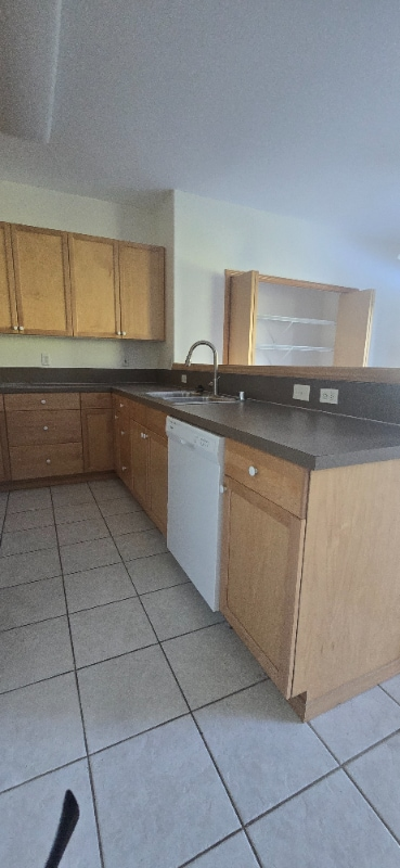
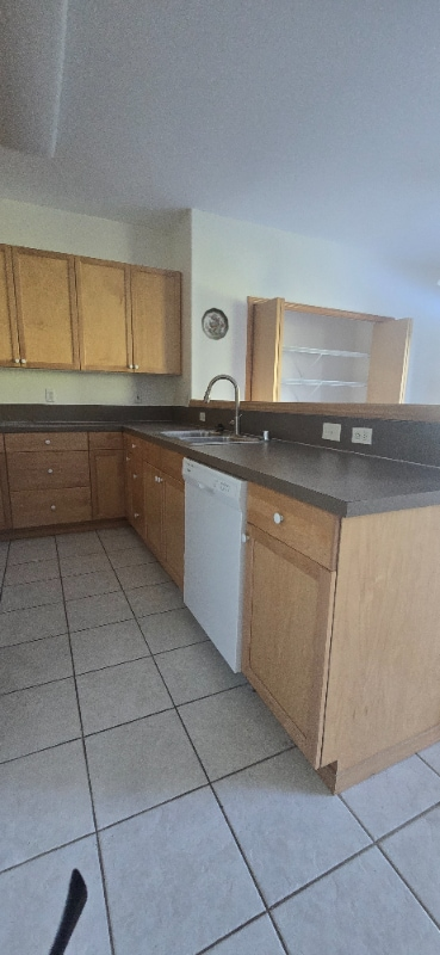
+ decorative plate (215, 324)
